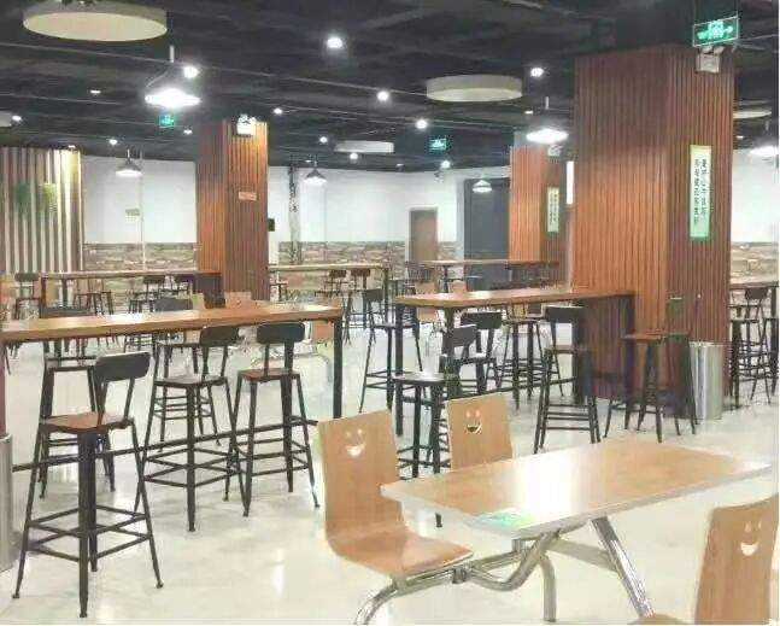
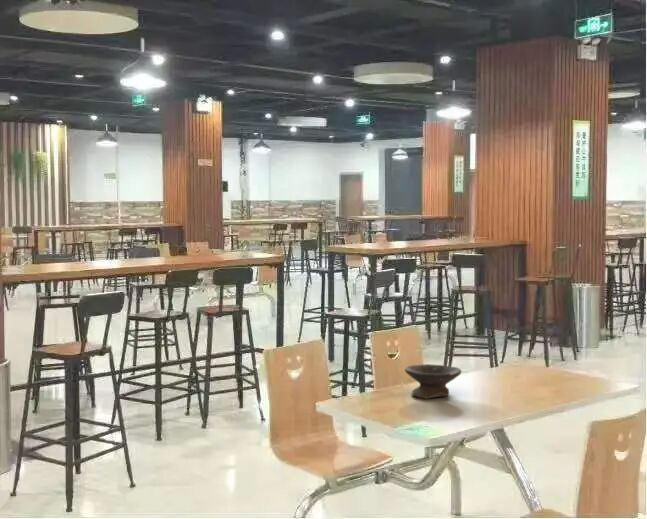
+ bowl (432, 381)
